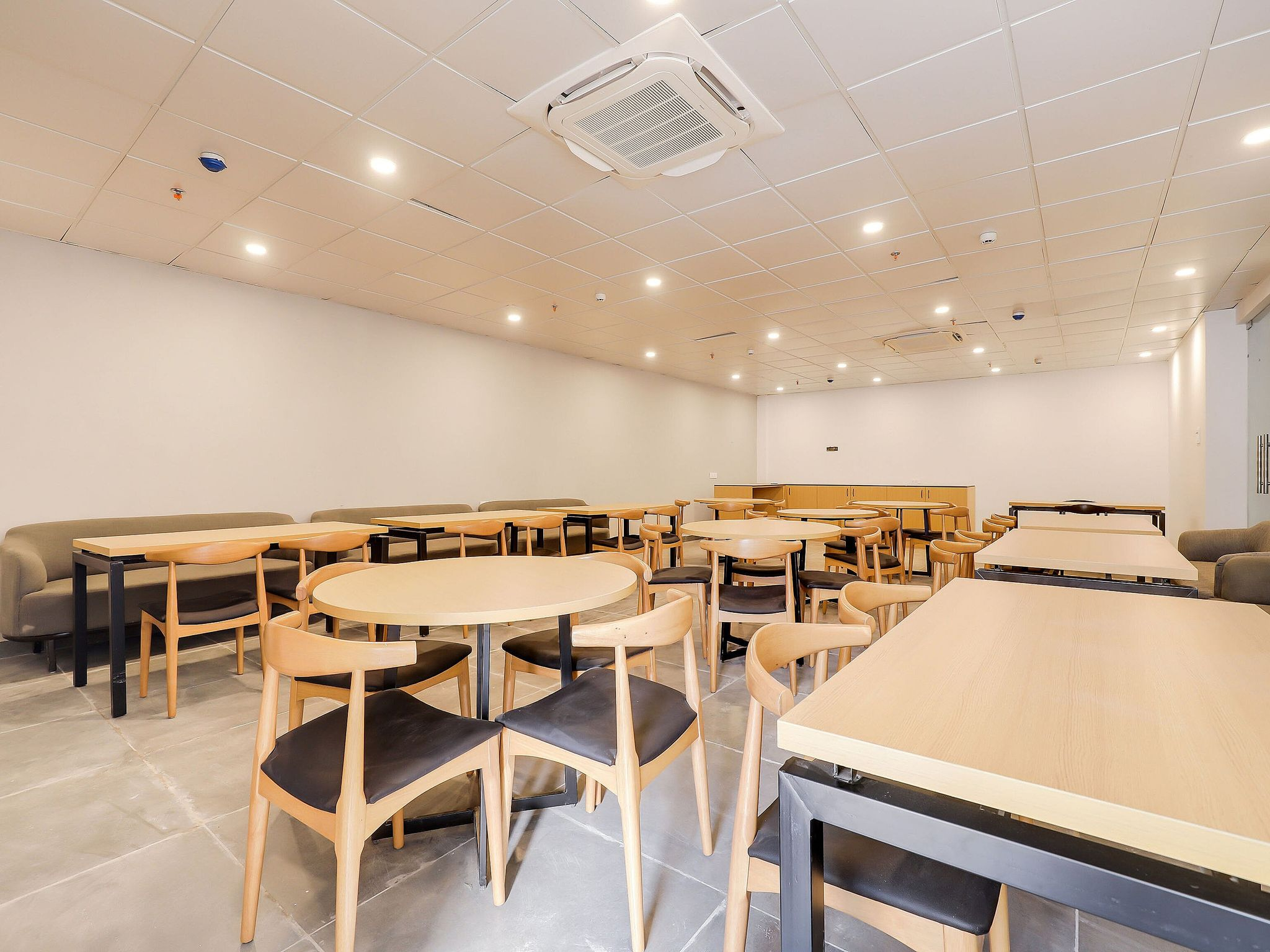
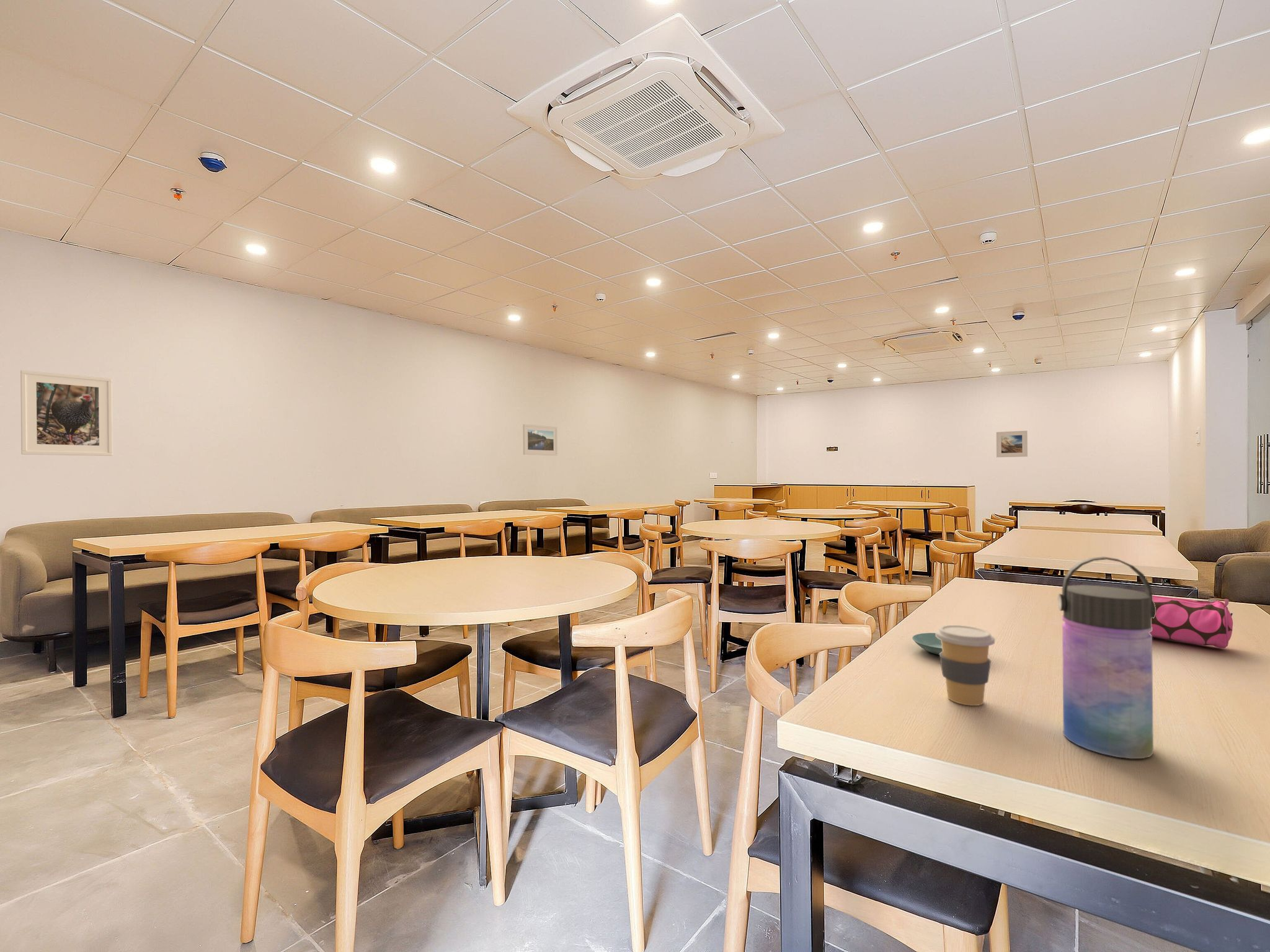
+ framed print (68, 414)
+ water bottle (1105, 649)
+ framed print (1011, 444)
+ saucer (941, 646)
+ pencil case (1162, 615)
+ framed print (540, 440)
+ coffee cup (964, 665)
